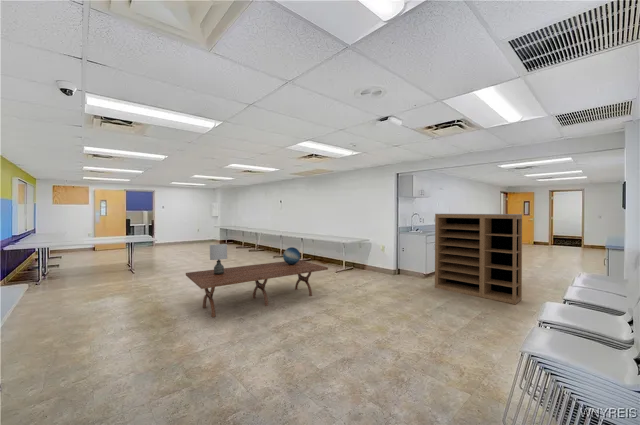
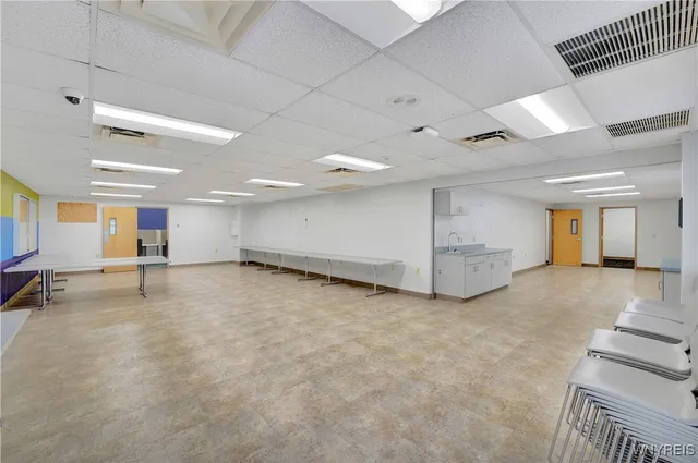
- decorative globe (292, 255)
- dining table (260, 285)
- lamp (219, 259)
- shelving unit (475, 253)
